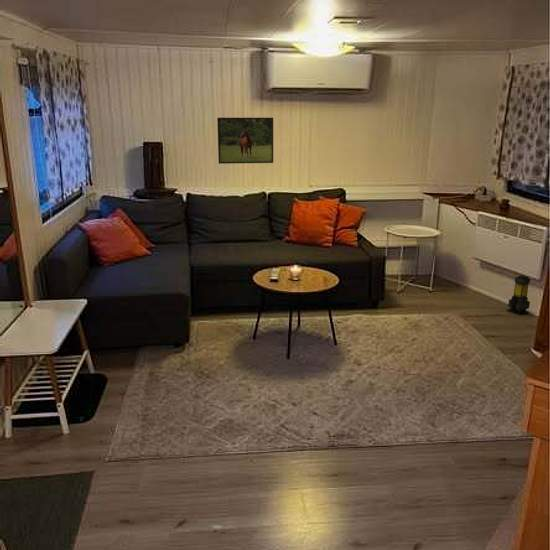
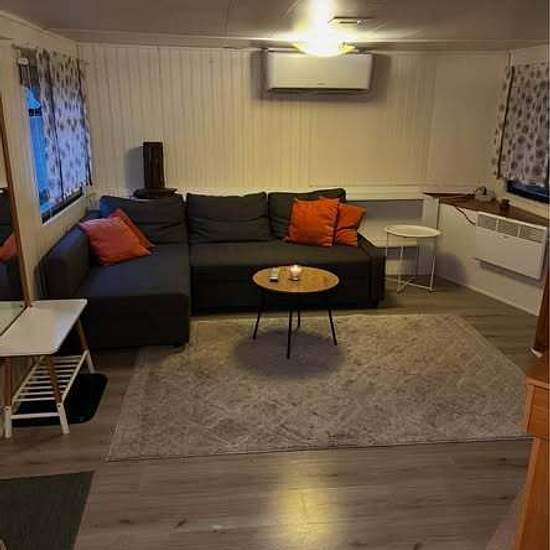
- lantern (519, 294)
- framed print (245, 140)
